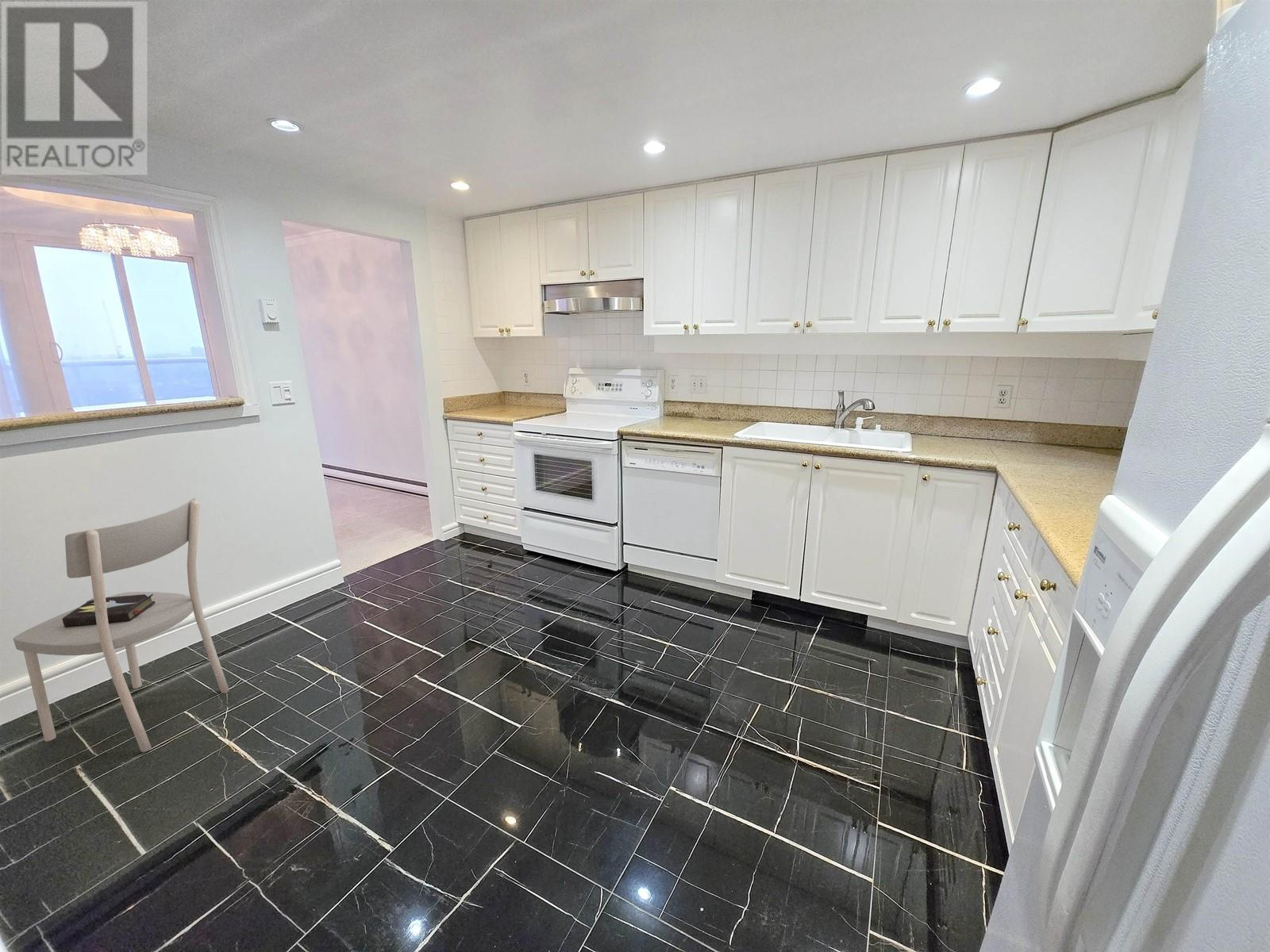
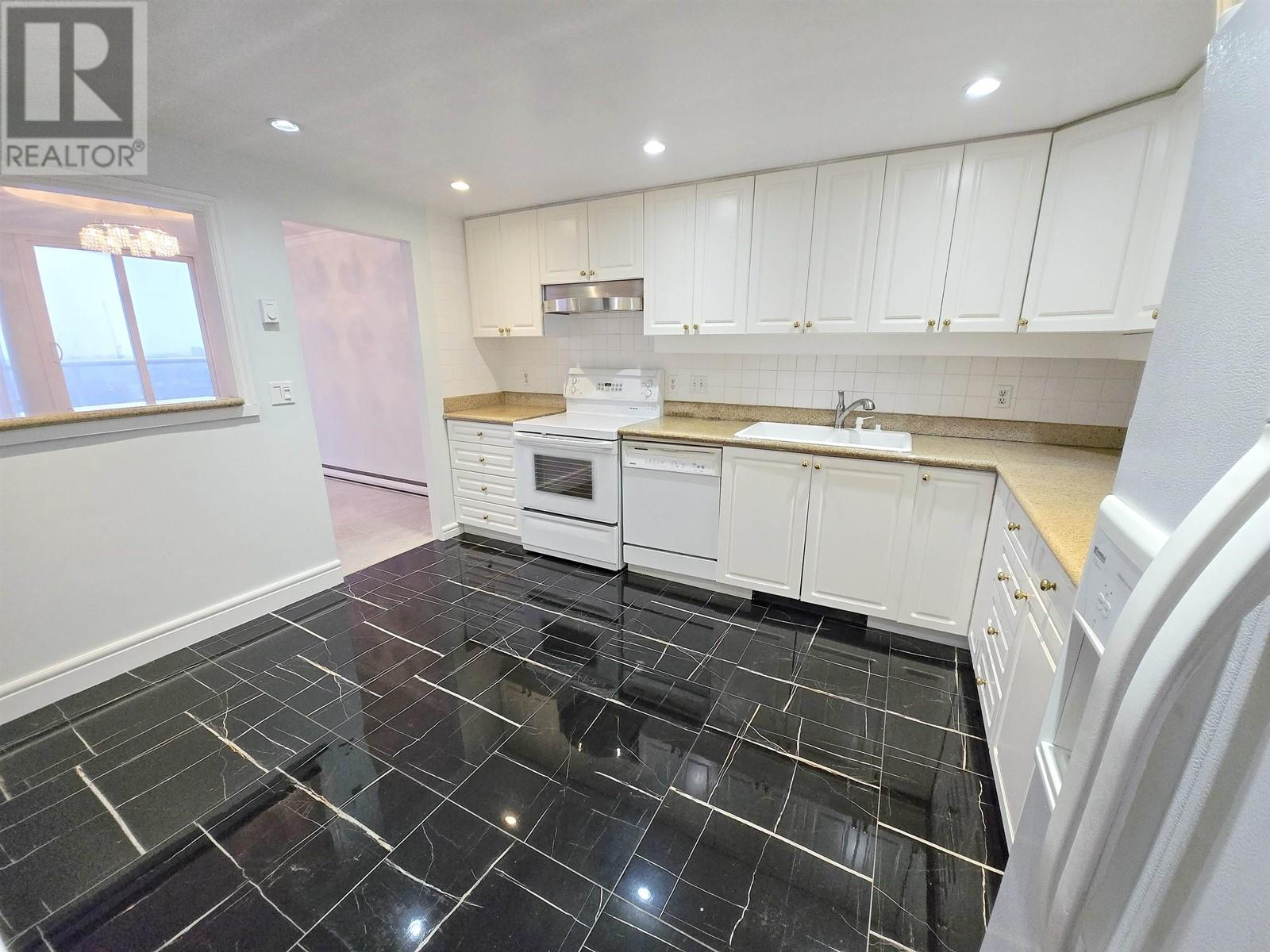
- dining chair (121, 622)
- hardback book (110, 608)
